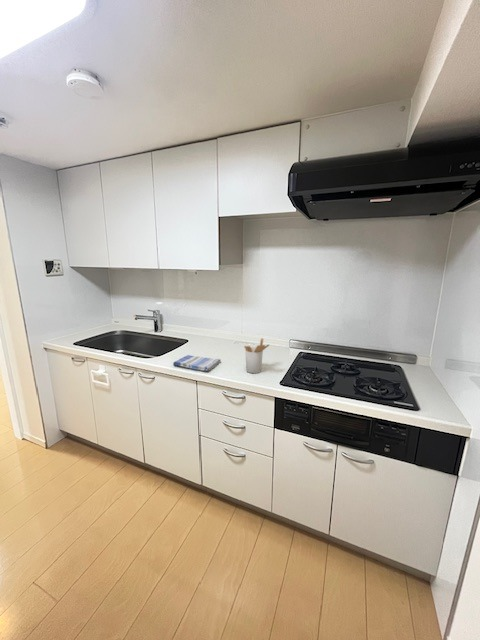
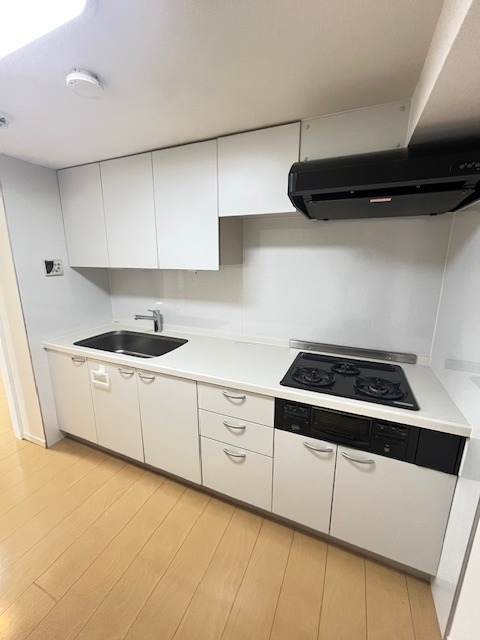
- utensil holder (256, 356)
- dish towel (197, 361)
